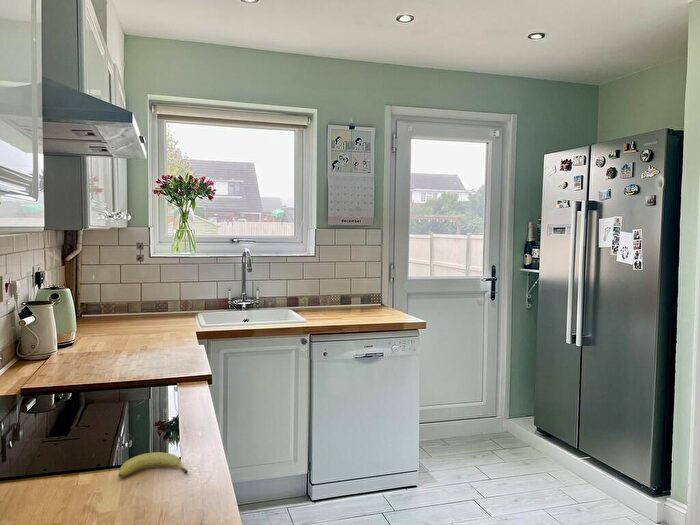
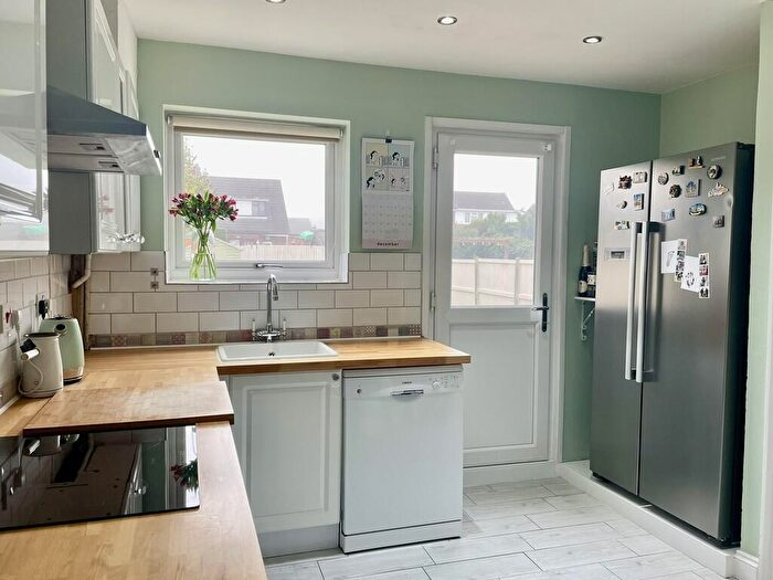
- fruit (154, 463)
